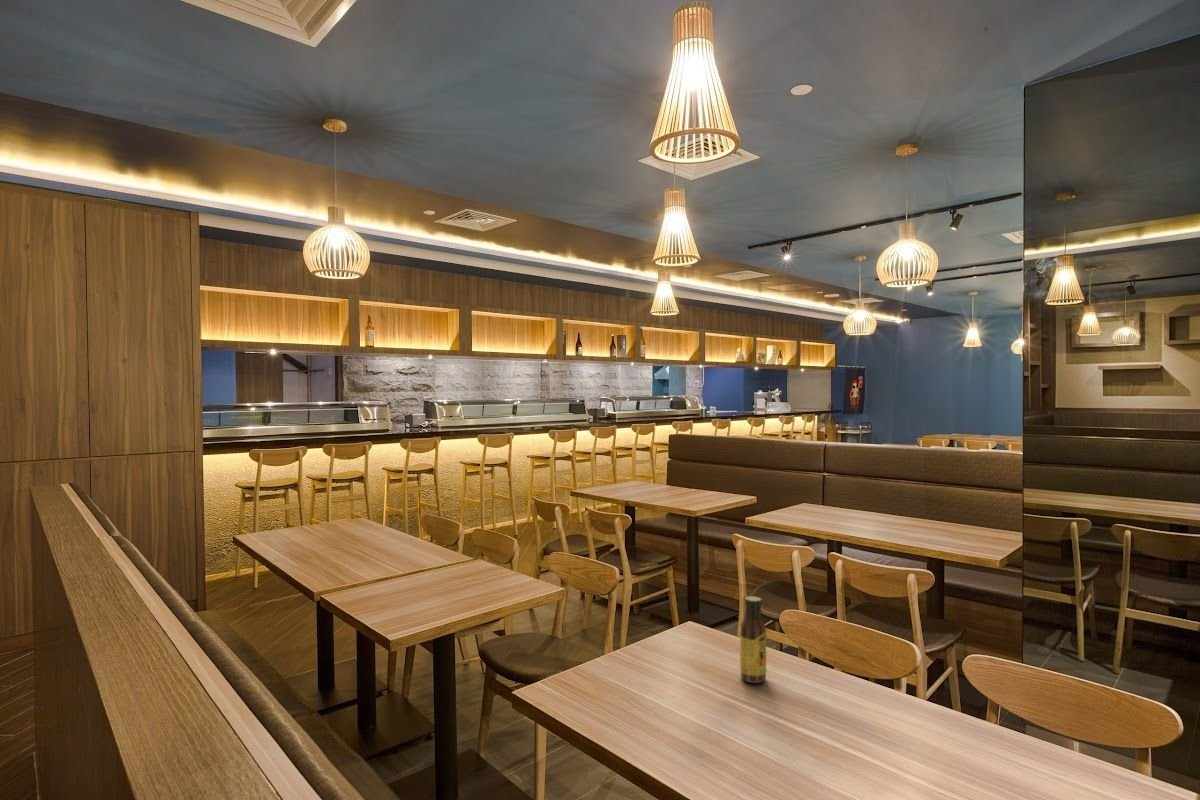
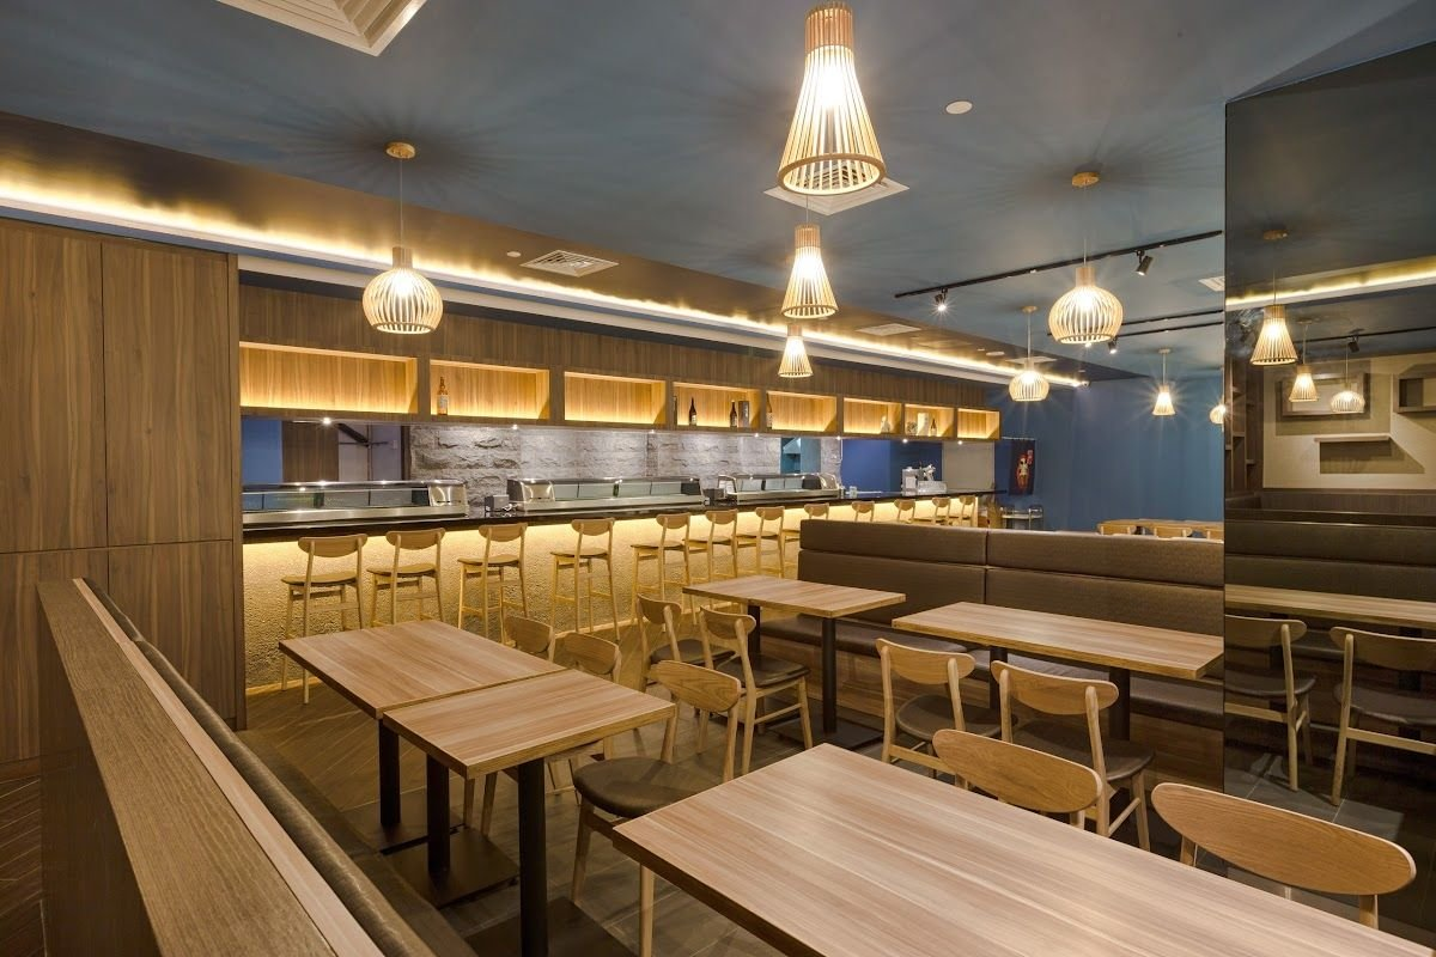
- sauce bottle (753, 638)
